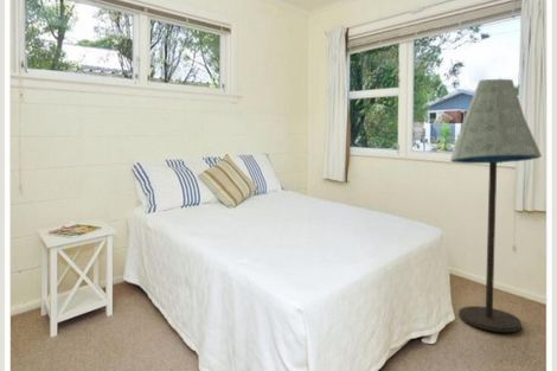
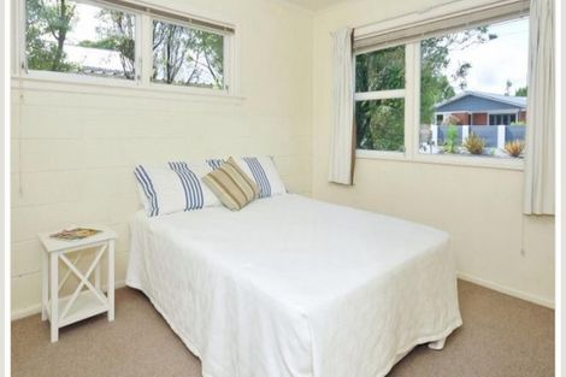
- floor lamp (492, 200)
